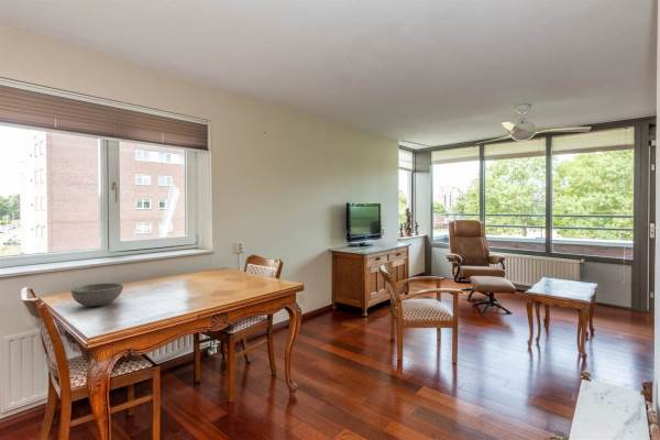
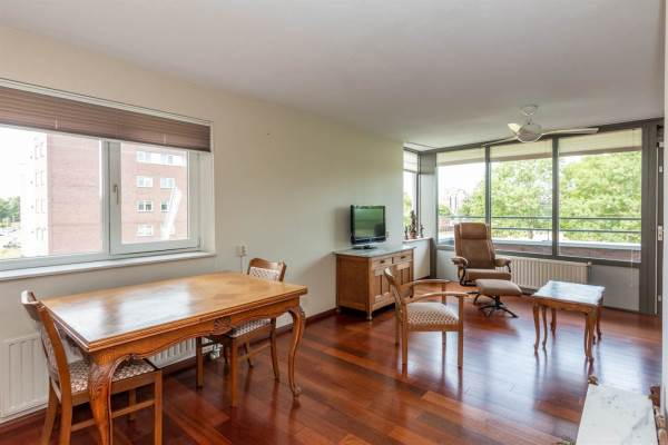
- bowl (98, 295)
